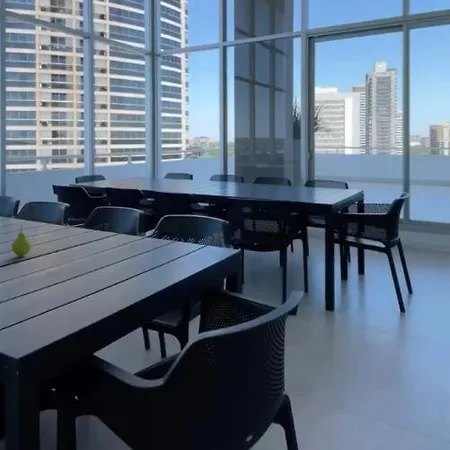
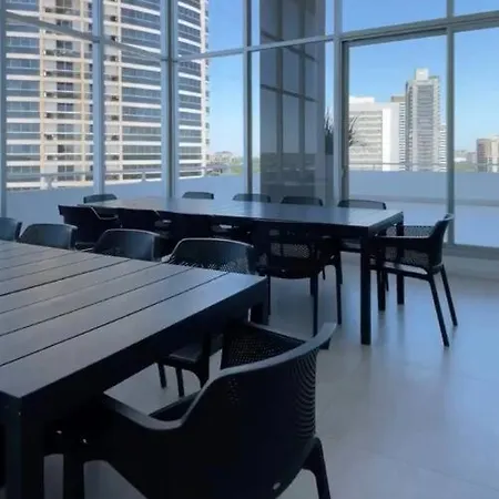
- fruit (21, 240)
